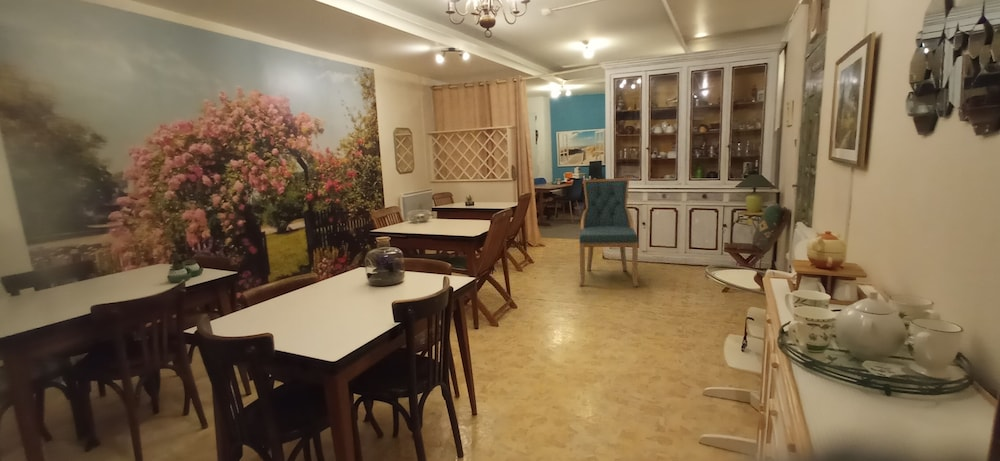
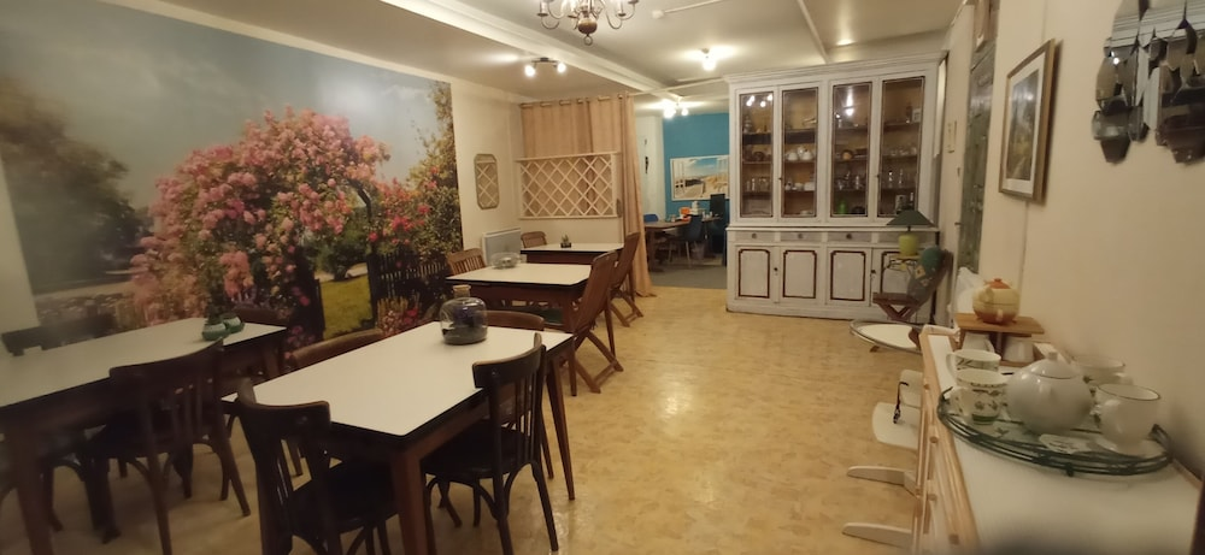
- chair (607, 229)
